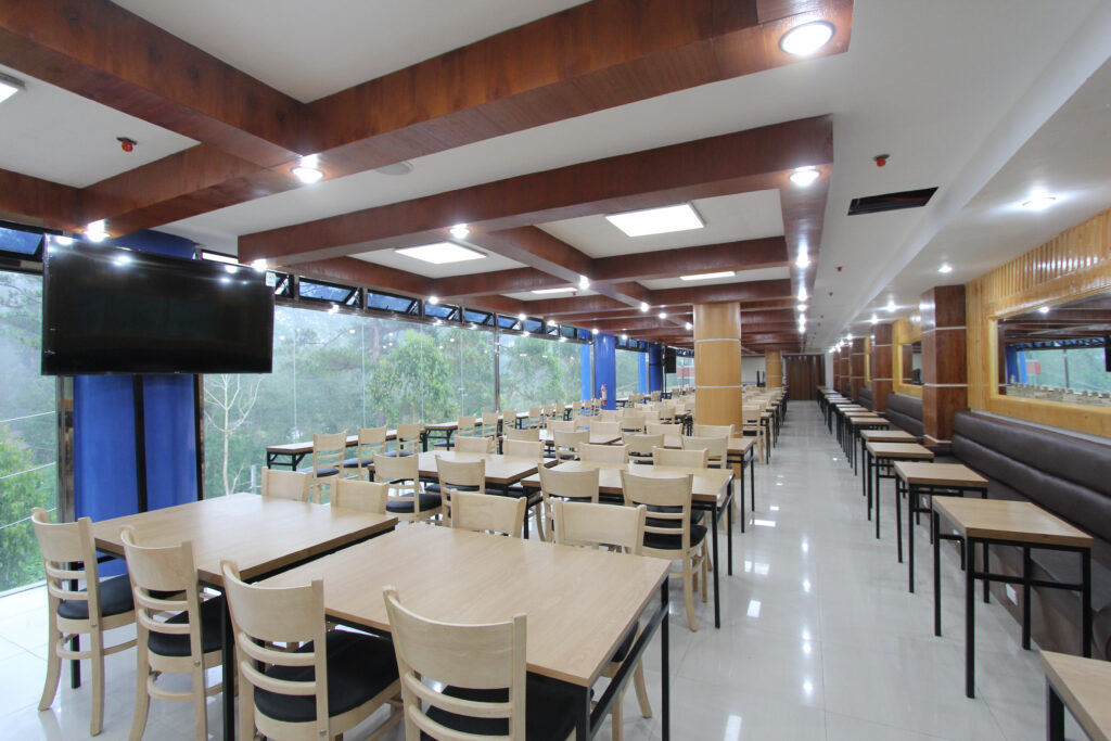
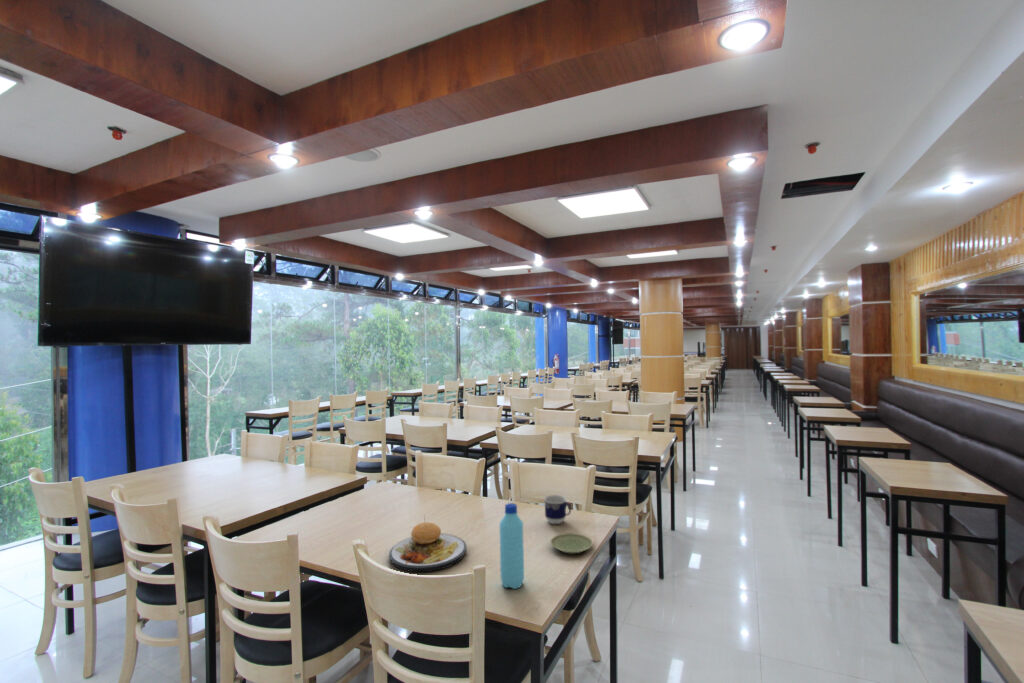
+ plate (428, 534)
+ water bottle (511, 544)
+ plate (571, 544)
+ cup (558, 510)
